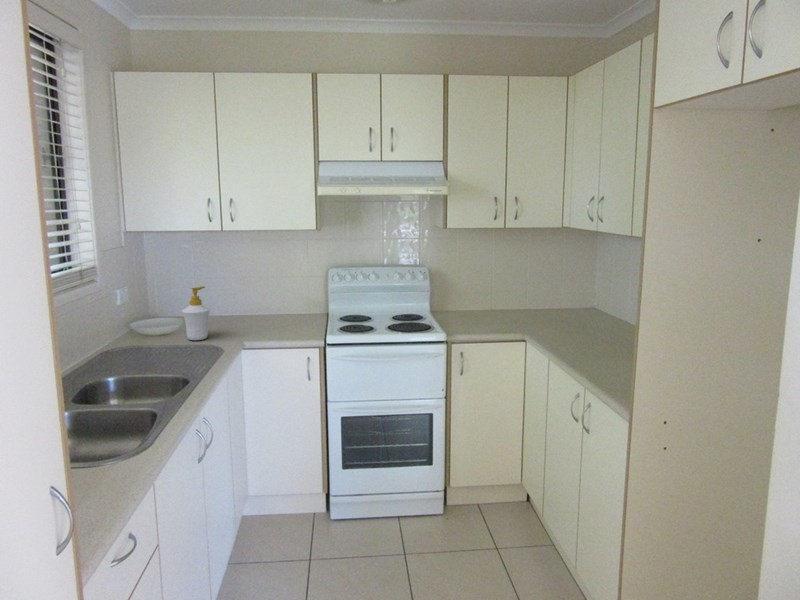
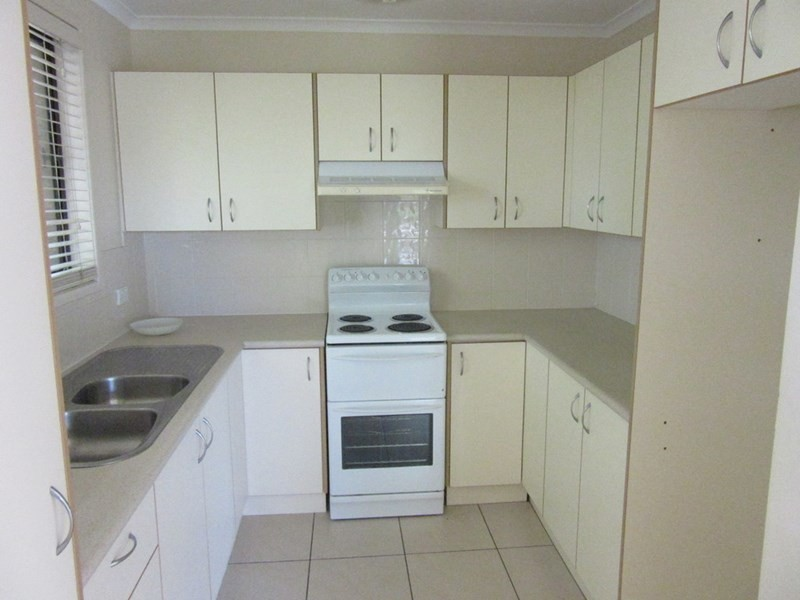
- soap bottle (196, 313)
